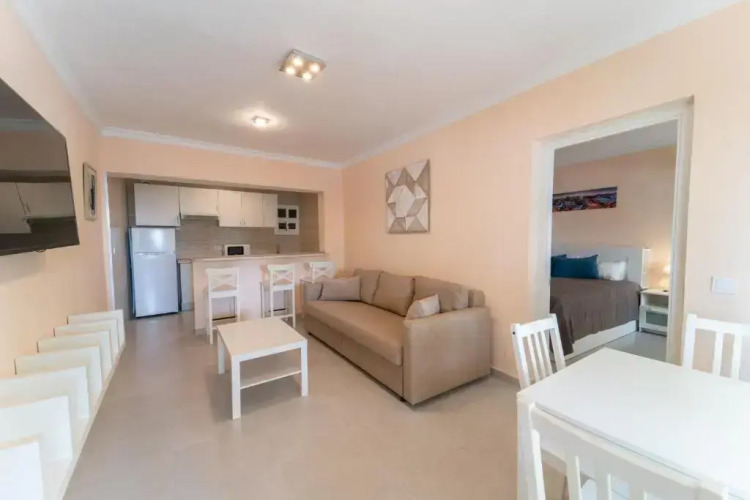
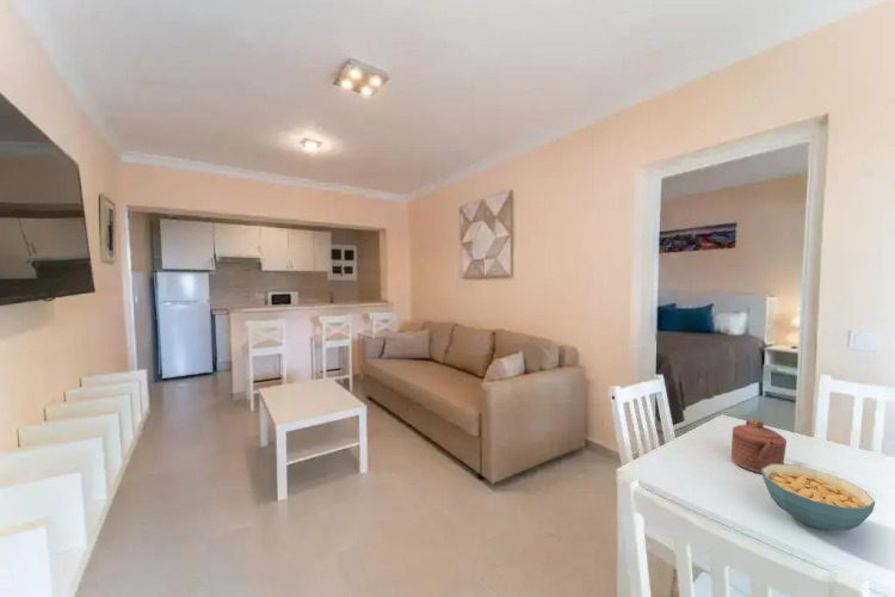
+ teapot (758, 442)
+ cereal bowl (813, 503)
